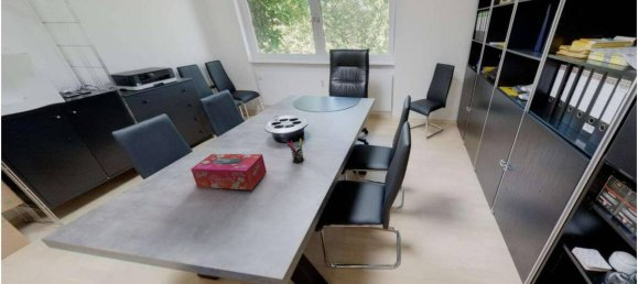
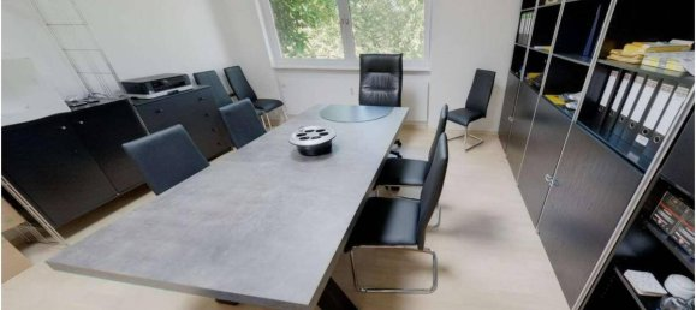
- tissue box (229, 170)
- pen holder (296, 150)
